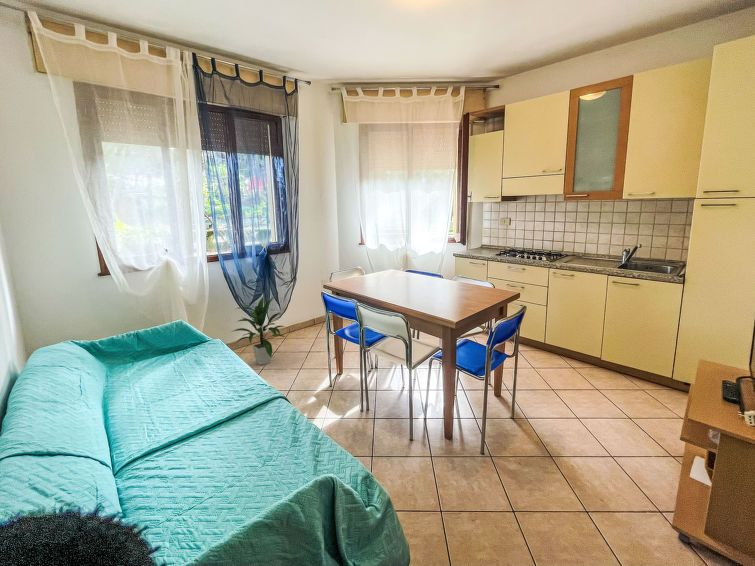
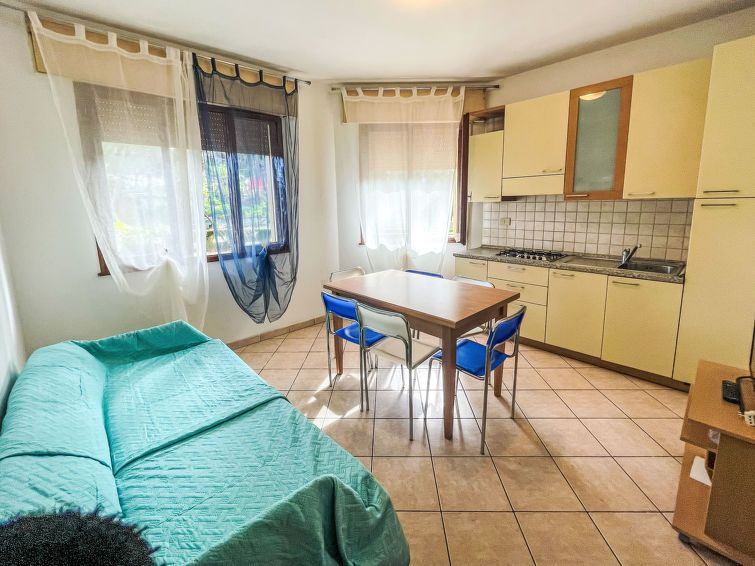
- indoor plant (260, 330)
